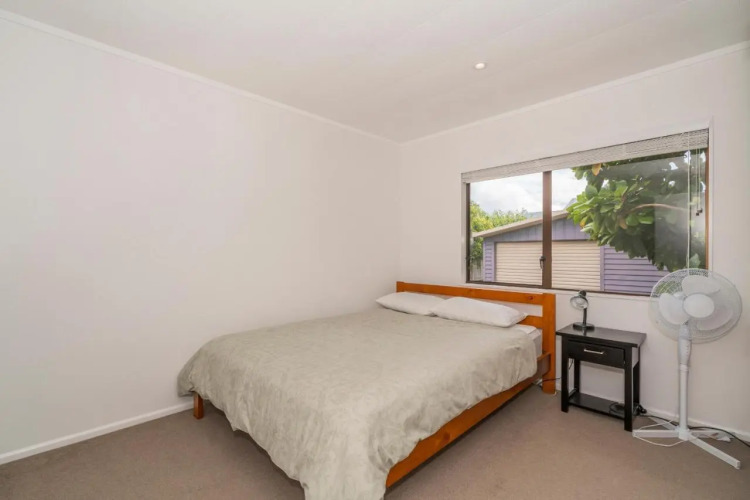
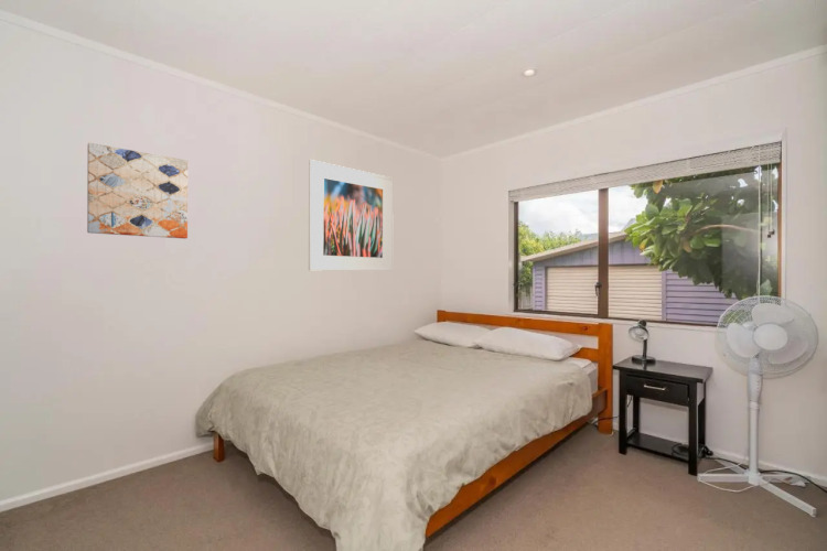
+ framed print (354, 219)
+ wall art (140, 194)
